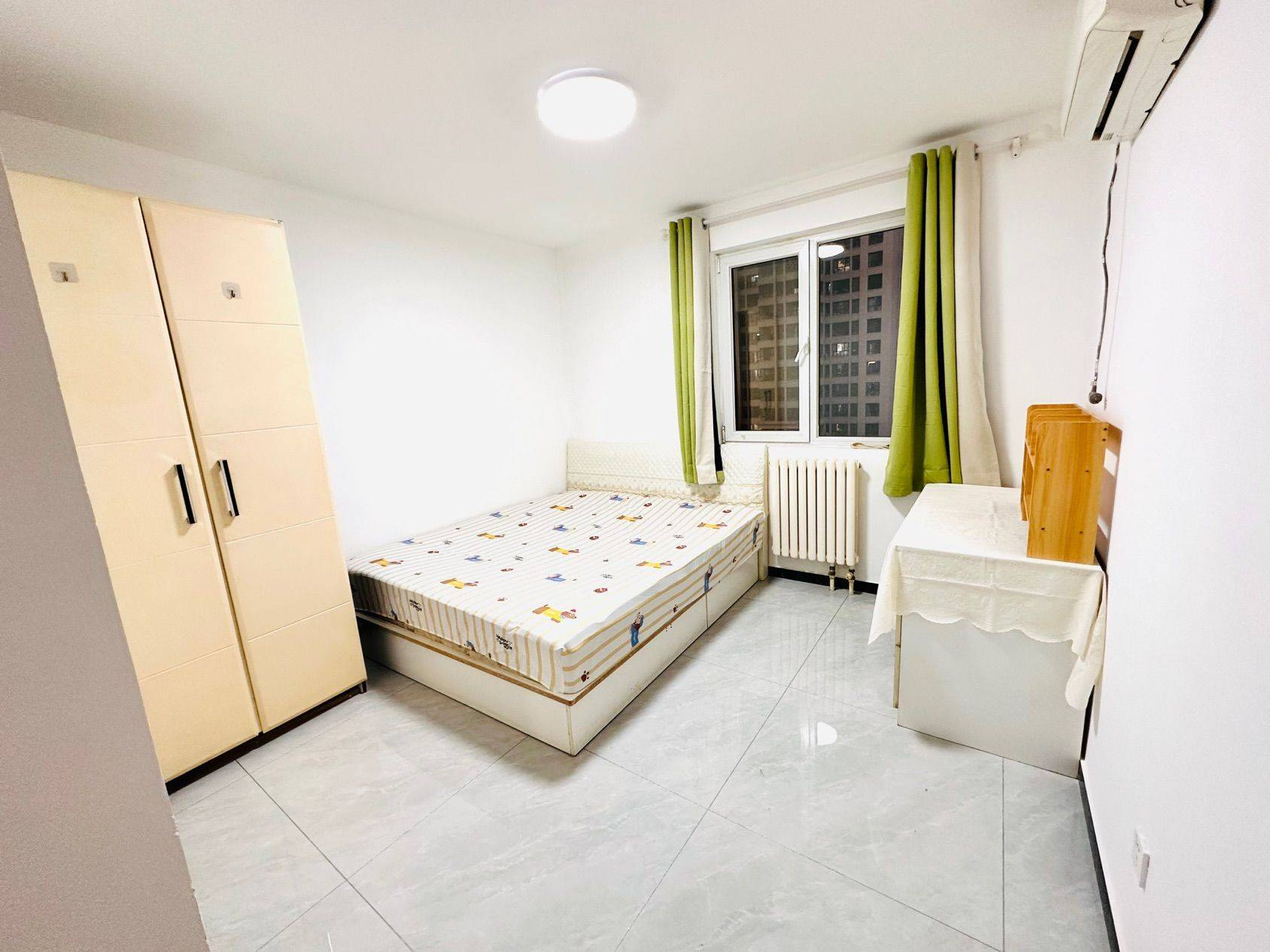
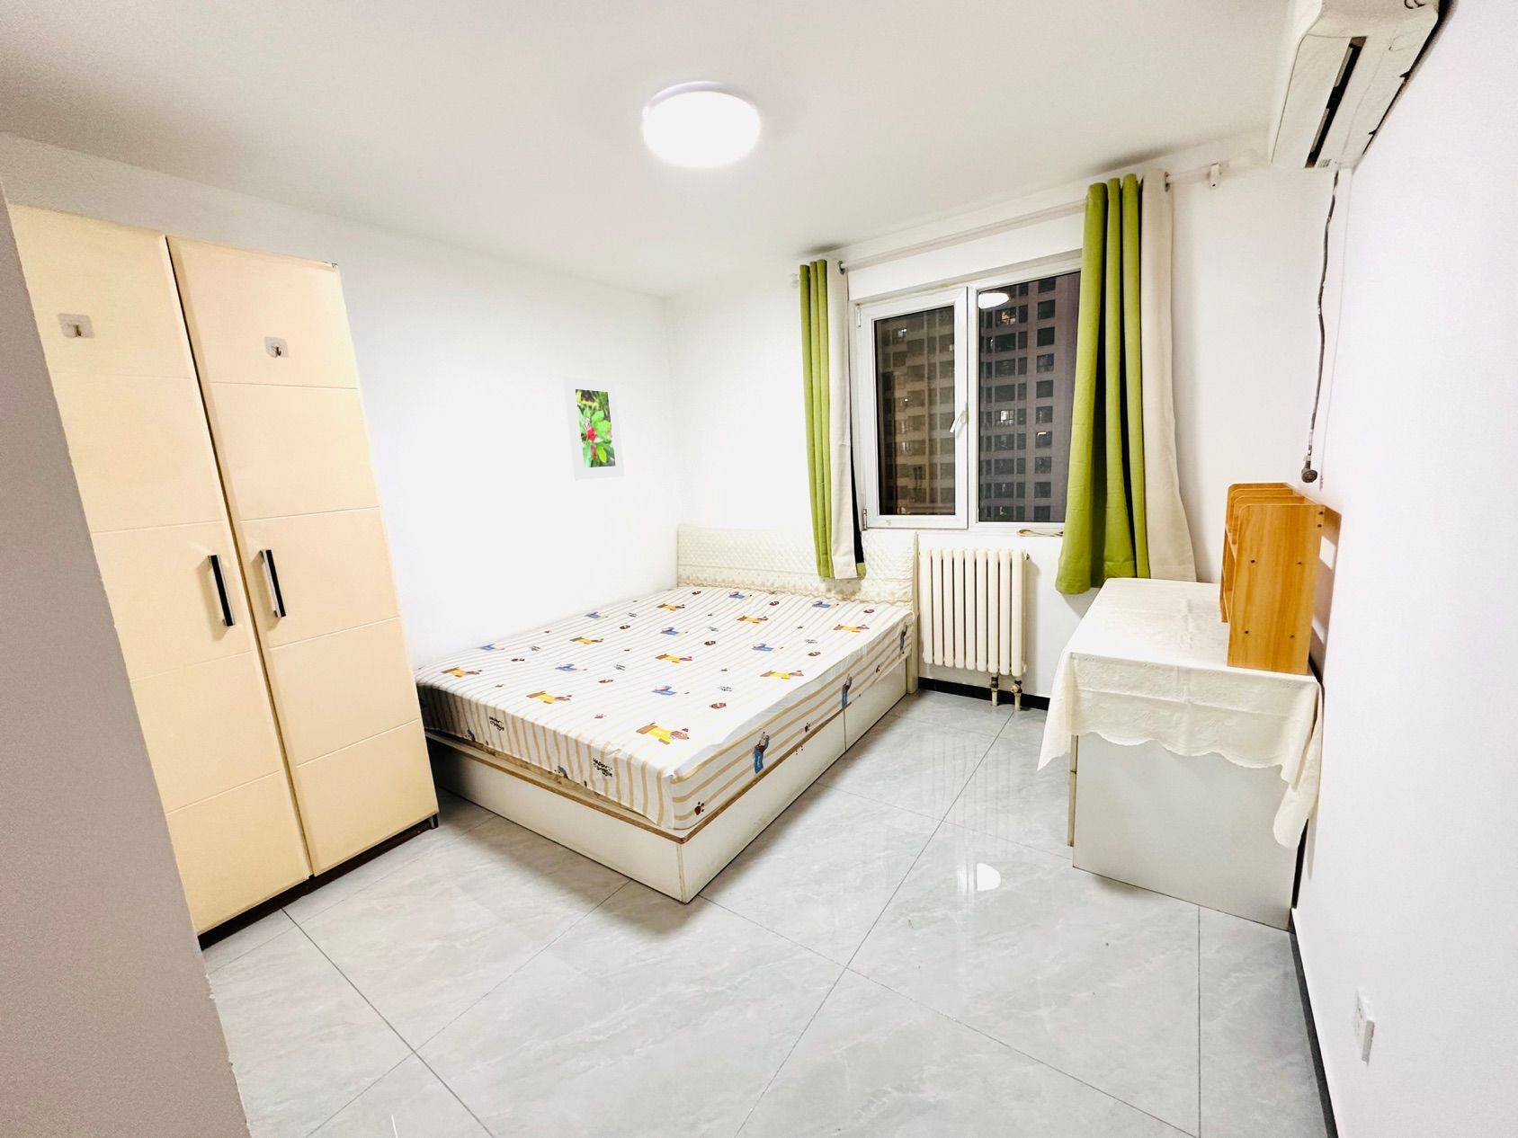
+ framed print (595, 429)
